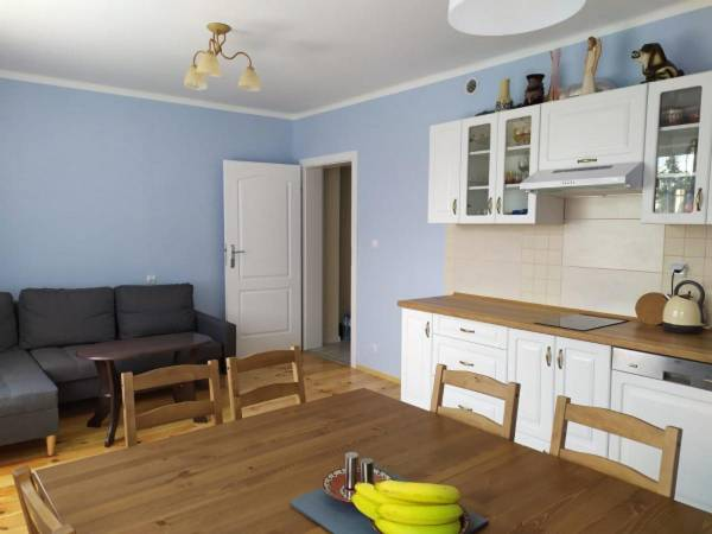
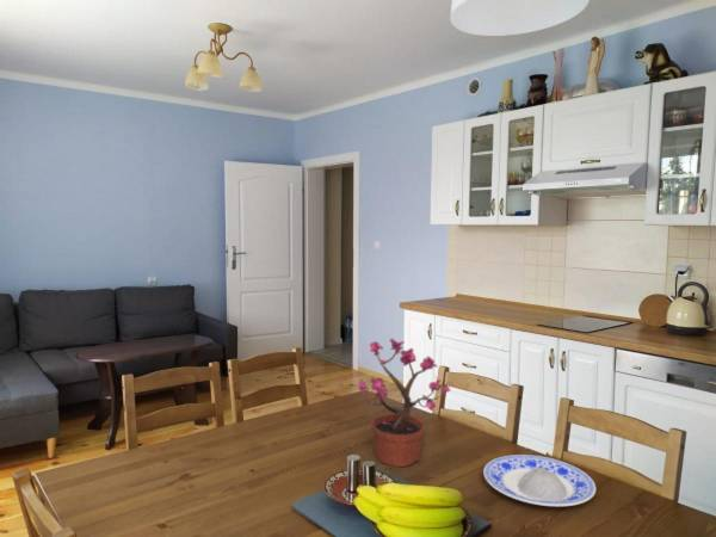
+ potted plant (401, 394)
+ plate (537, 476)
